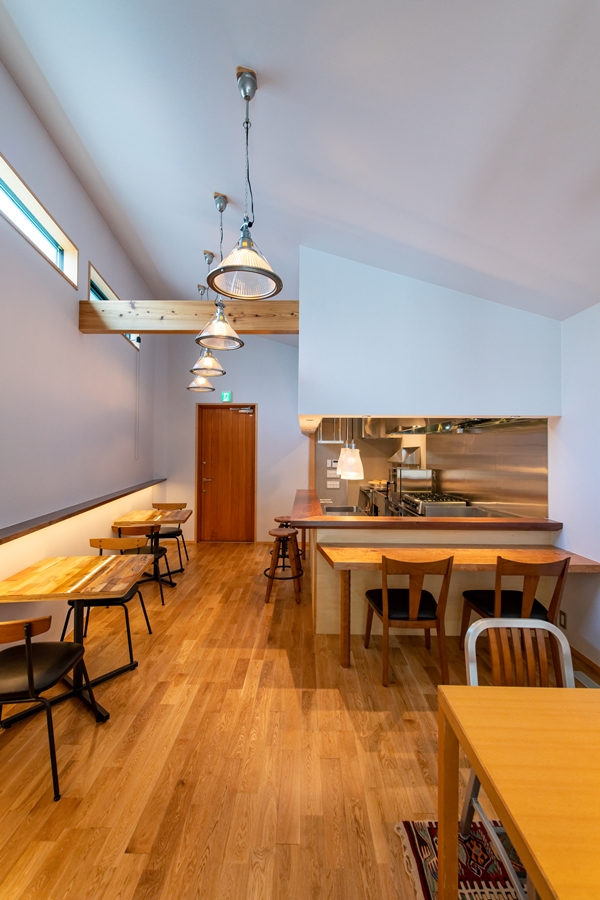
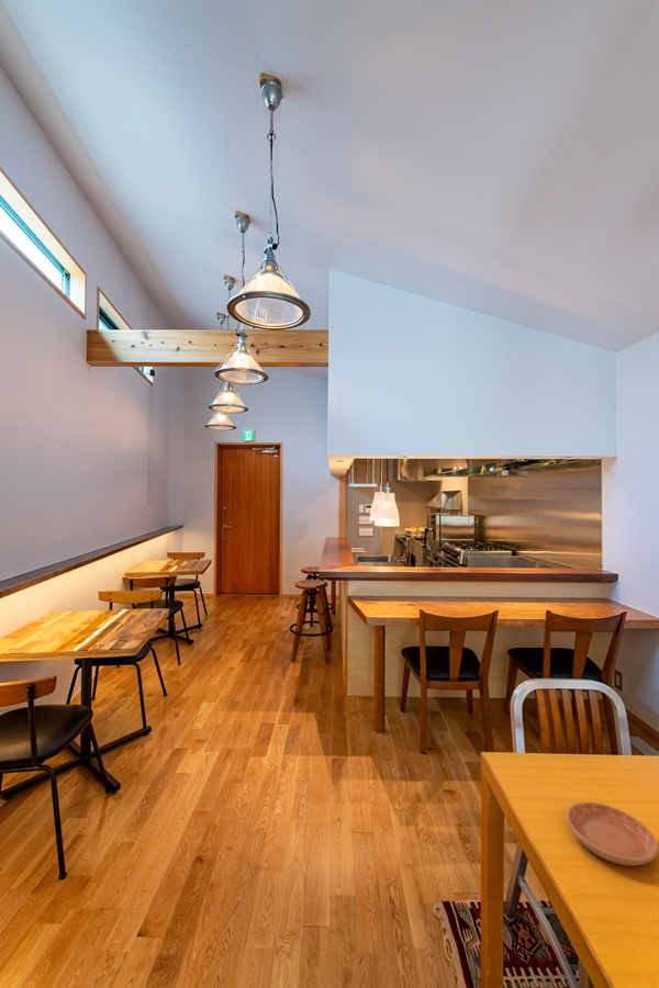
+ saucer (610, 834)
